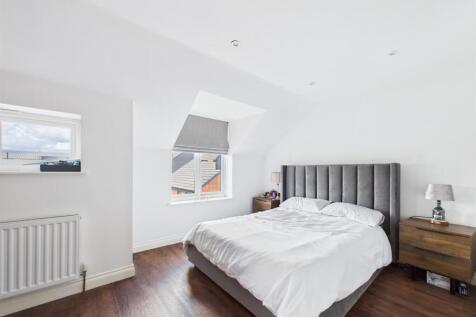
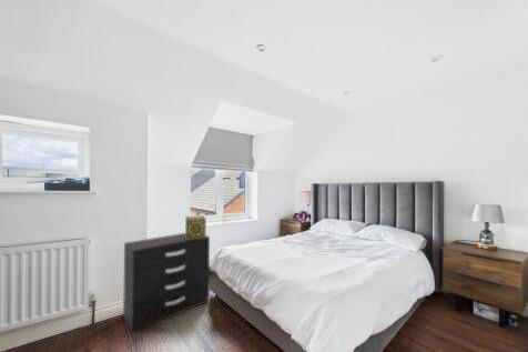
+ decorative box (195, 227)
+ dresser (169, 274)
